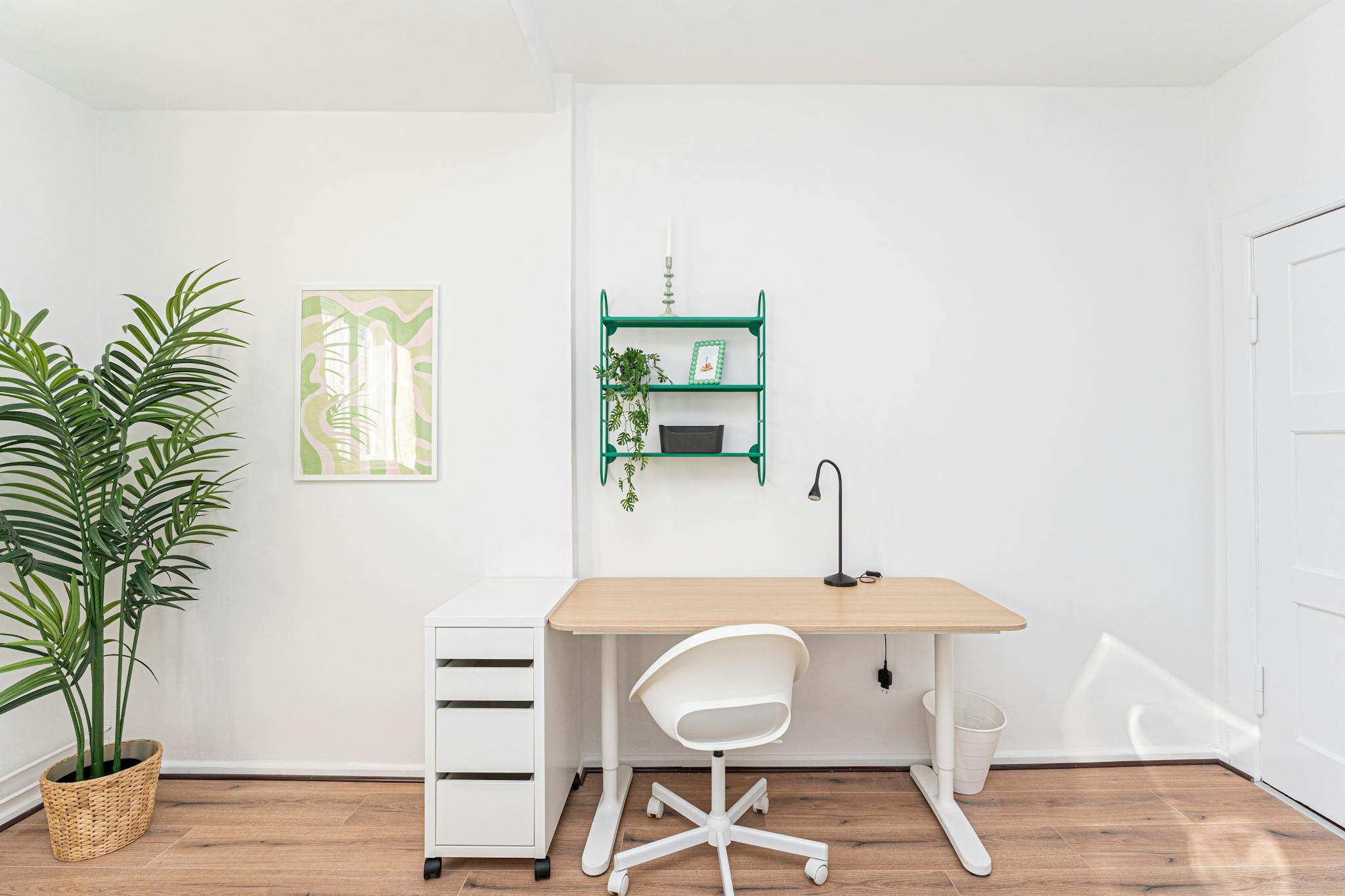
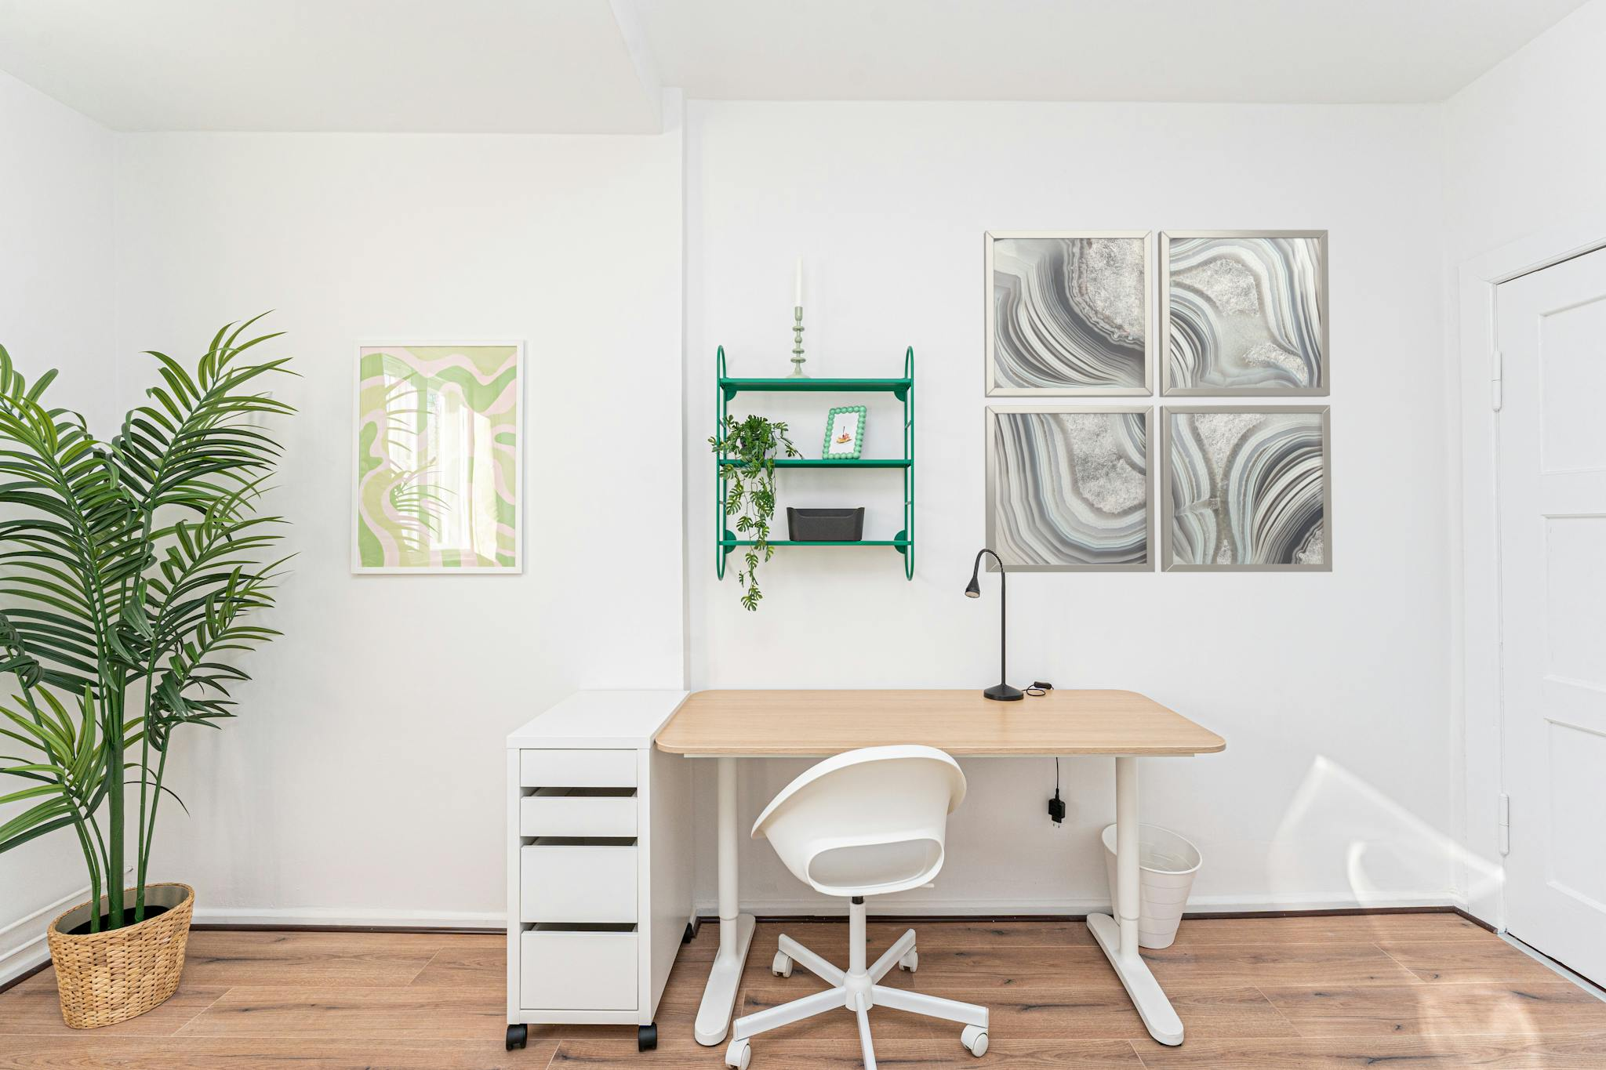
+ wall art (1159, 396)
